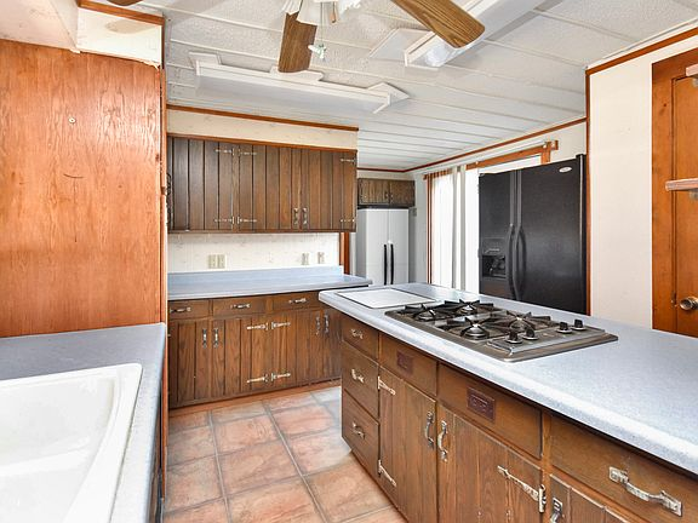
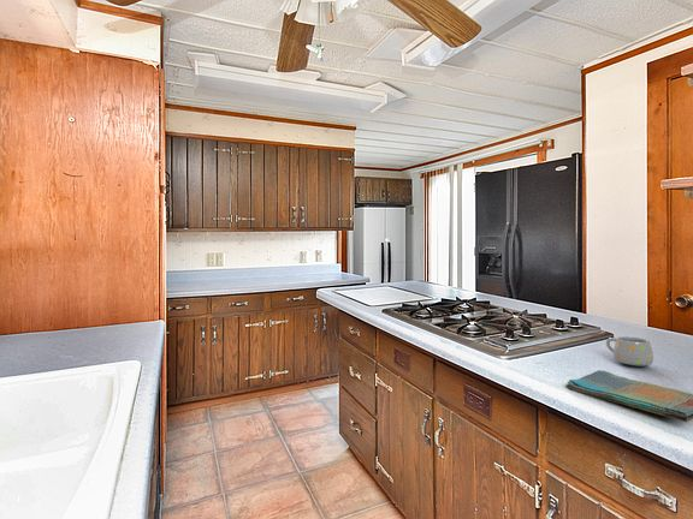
+ dish towel (636, 392)
+ mug (627, 350)
